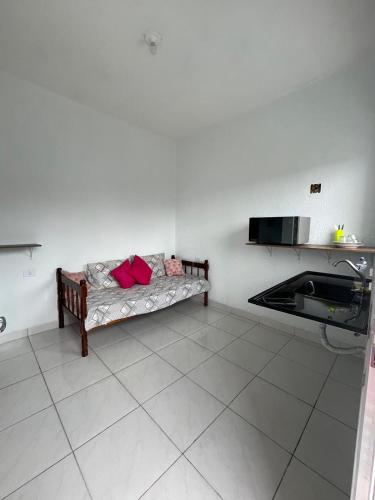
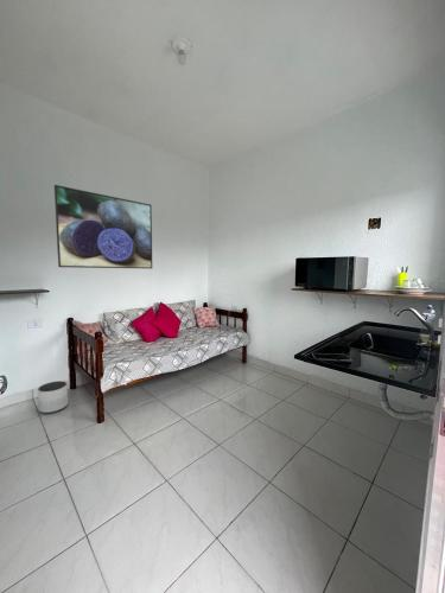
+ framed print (109, 232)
+ planter (52, 396)
